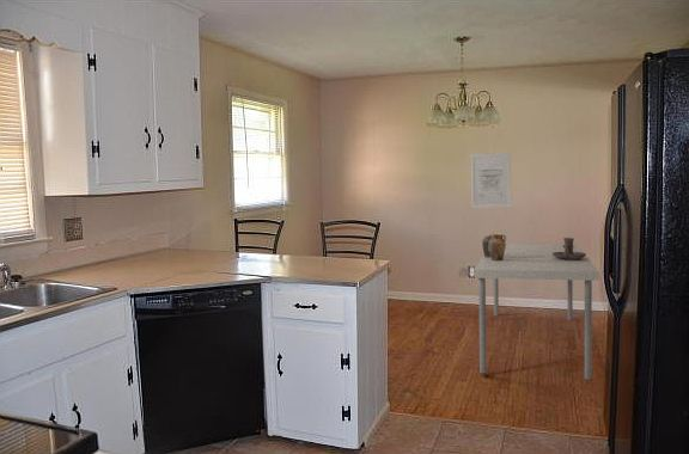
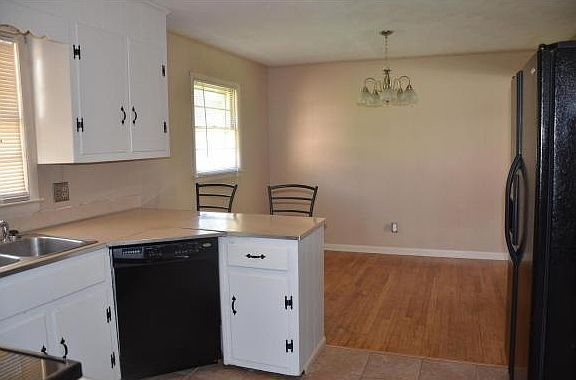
- dining table (533, 278)
- wall art (490, 180)
- candle holder (568, 249)
- jar set (494, 245)
